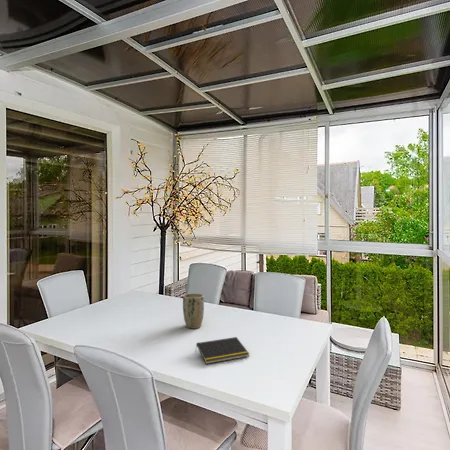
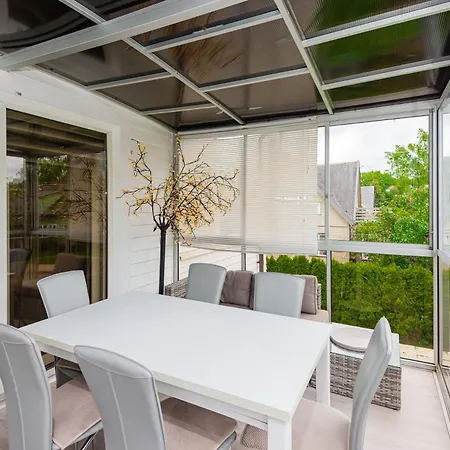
- notepad (222, 349)
- plant pot (193, 310)
